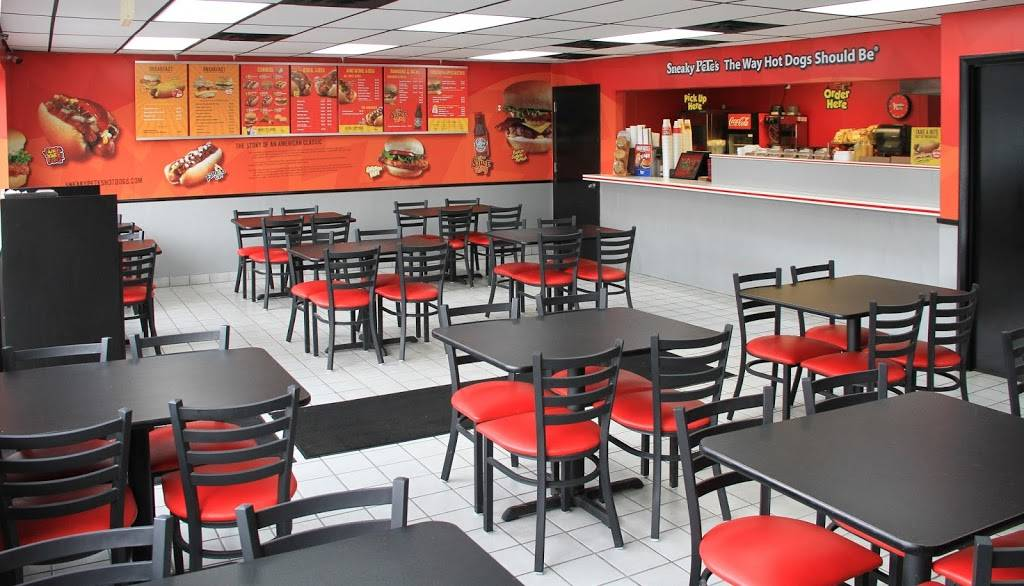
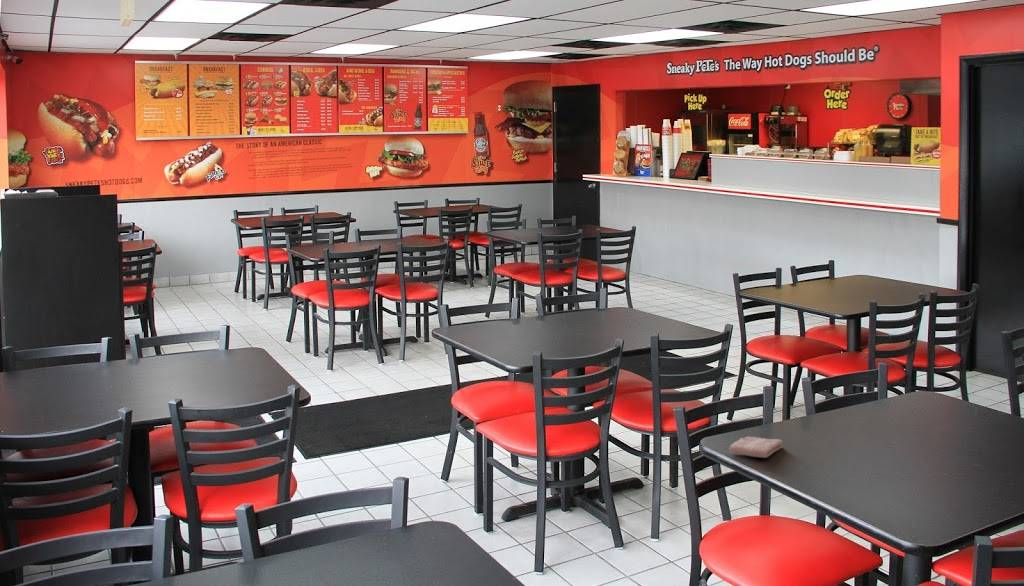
+ washcloth (756, 446)
